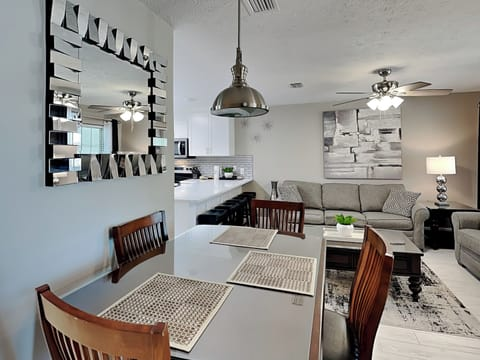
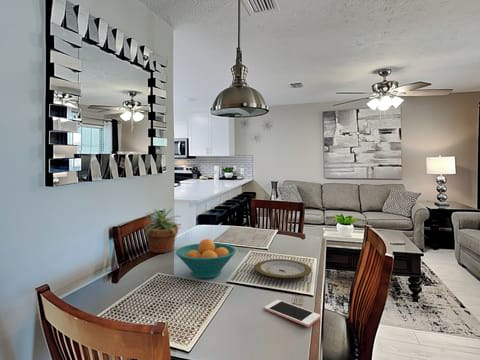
+ plate (282, 269)
+ potted plant (160, 228)
+ cell phone (291, 312)
+ fruit bowl (206, 256)
